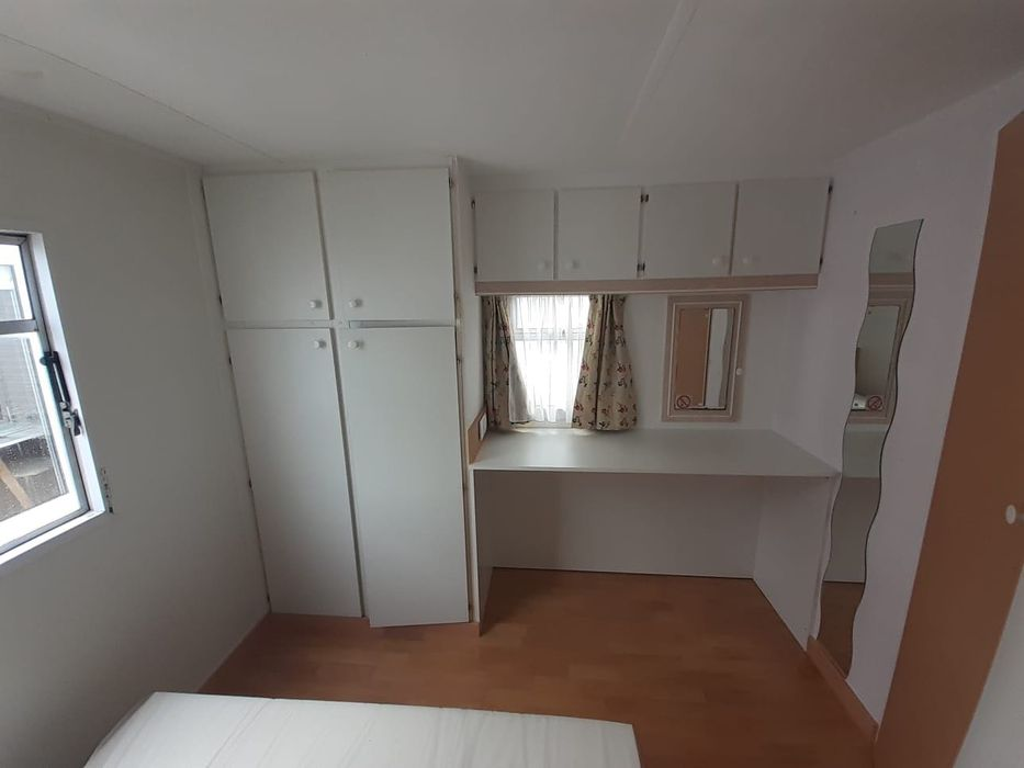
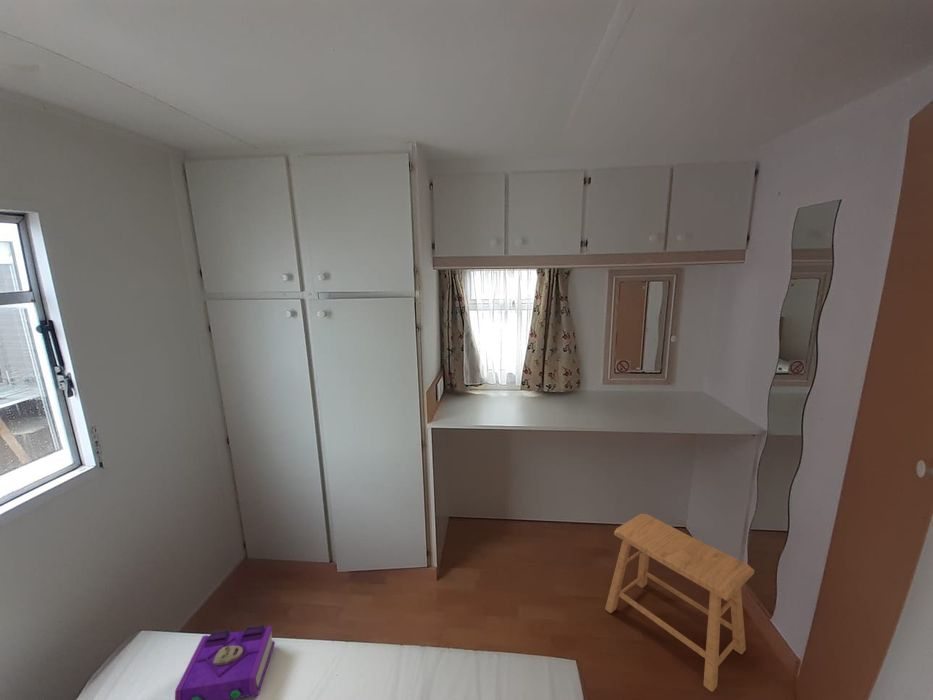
+ stool (675, 589)
+ book (229, 663)
